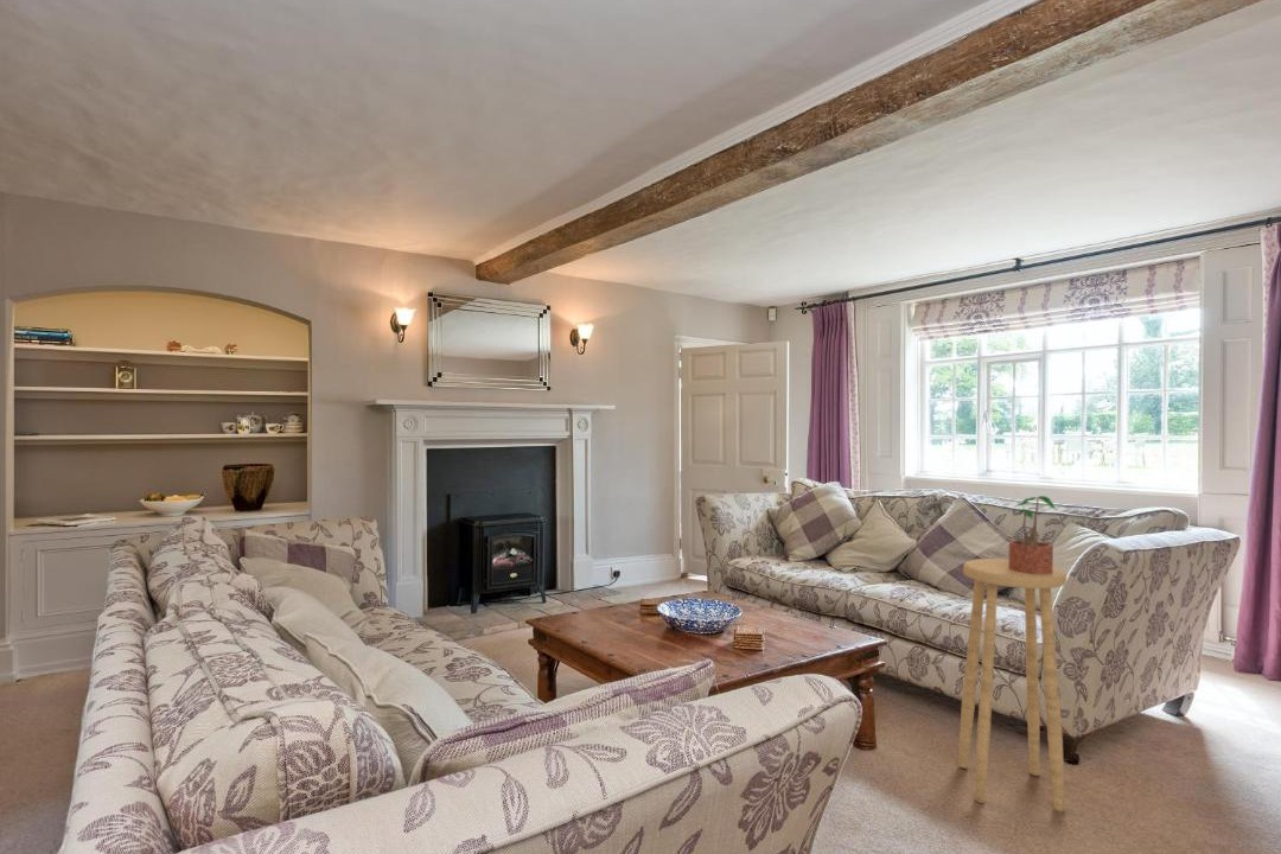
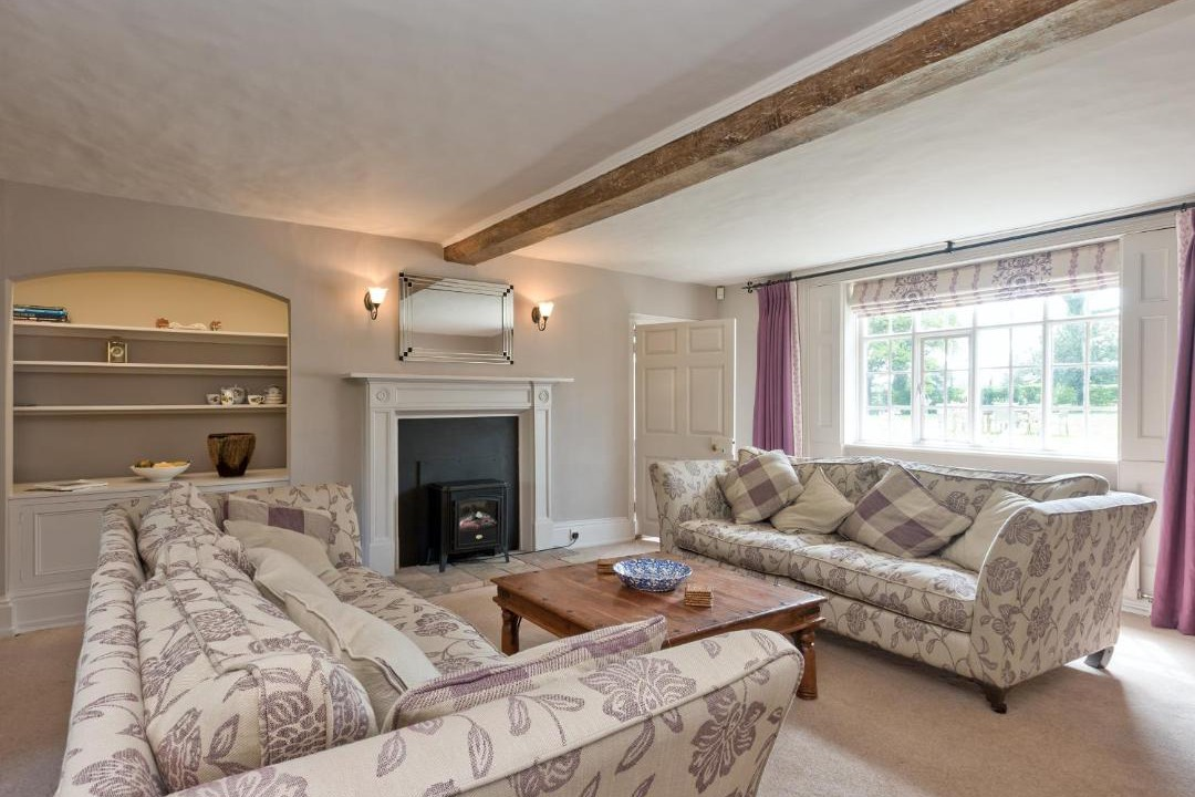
- potted plant (1034, 533)
- stool (1026, 677)
